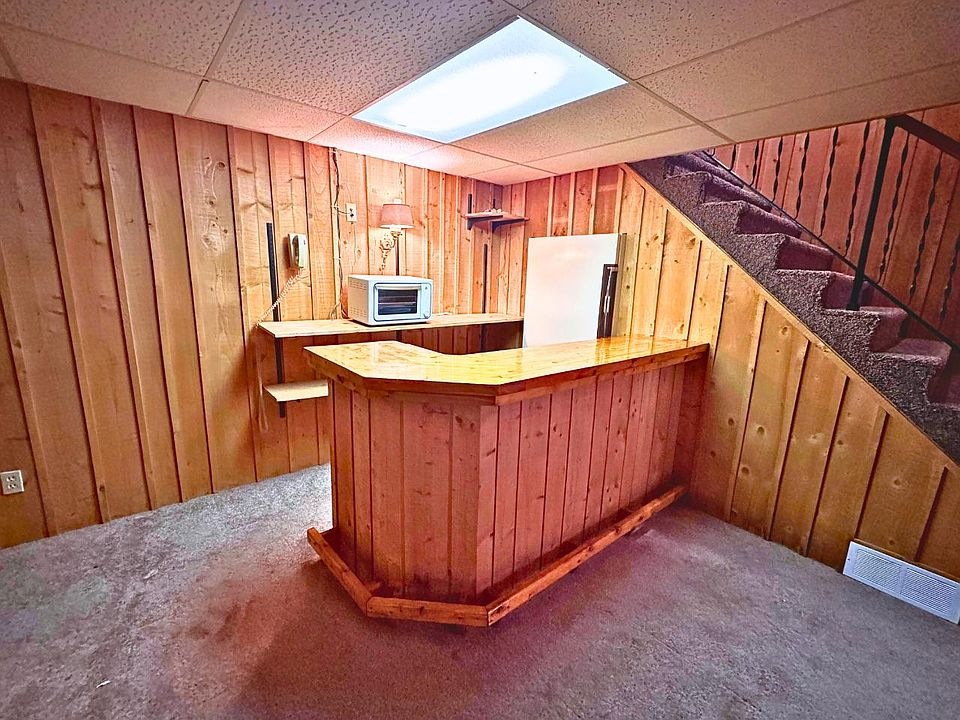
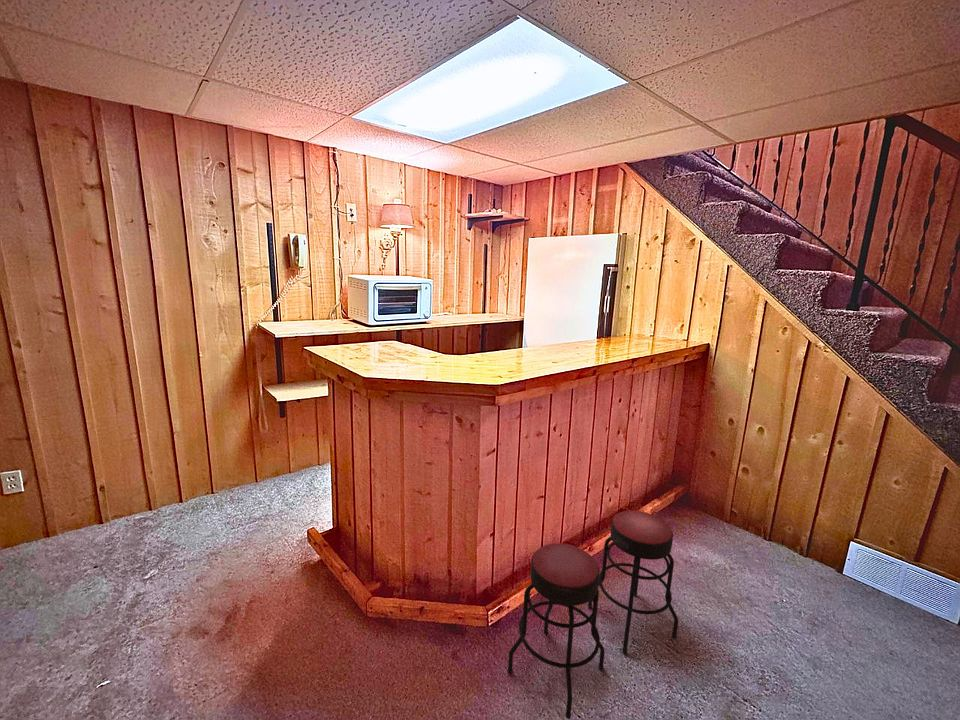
+ bar stool (598, 593)
